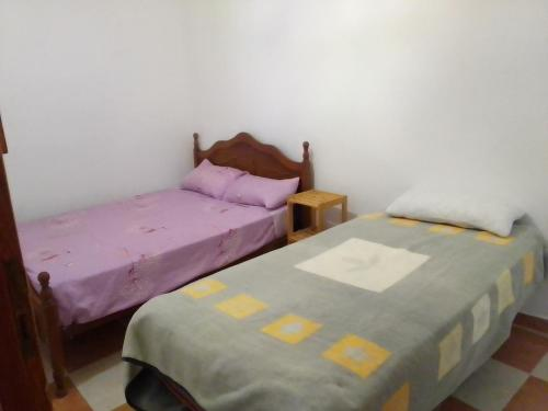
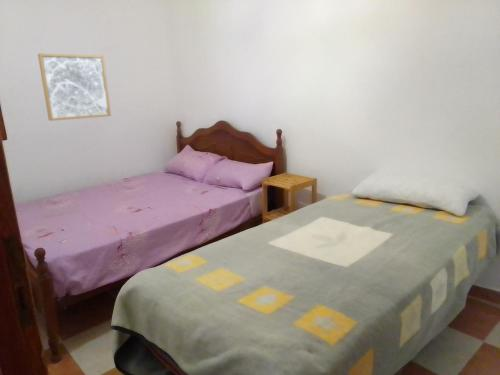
+ wall art (77, 87)
